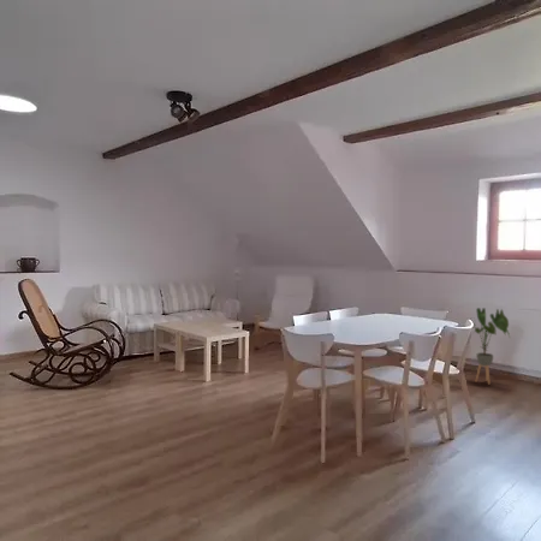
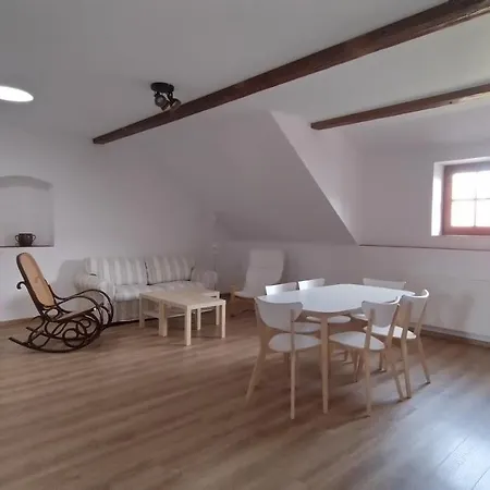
- house plant (487, 344)
